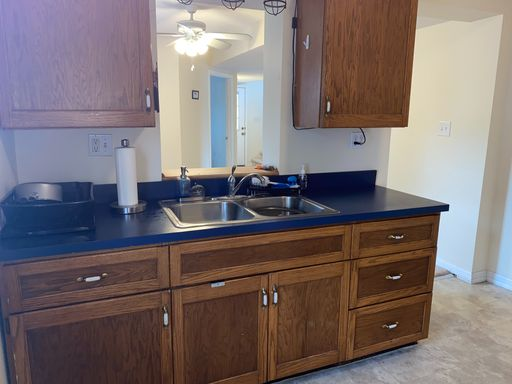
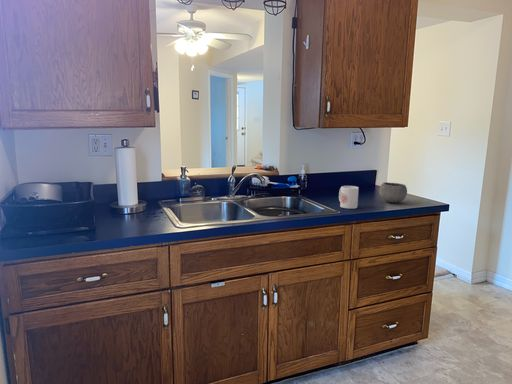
+ bowl (393, 192)
+ mug (347, 196)
